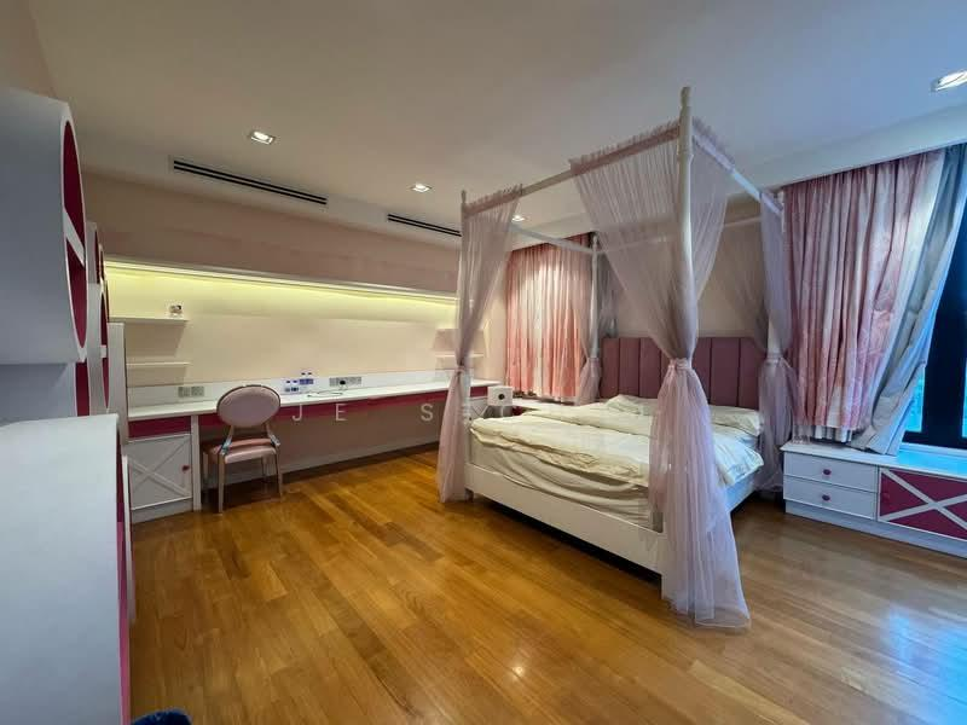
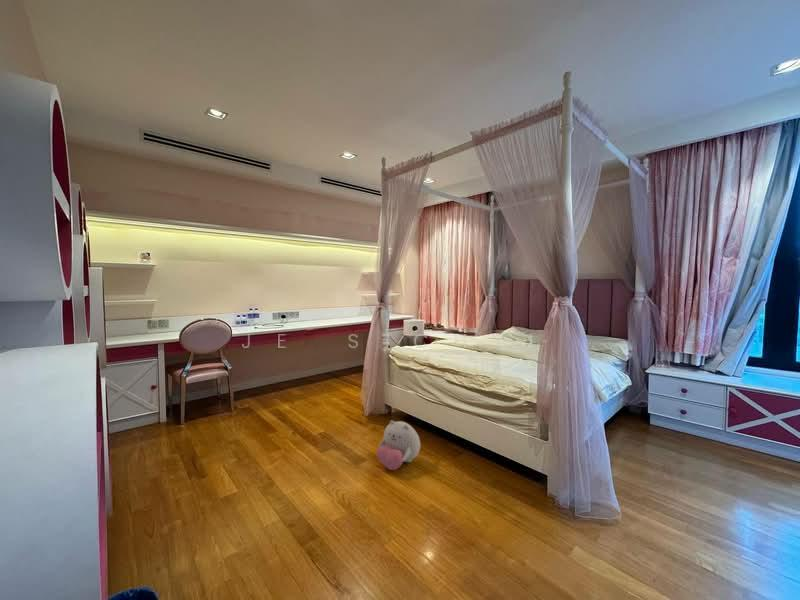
+ plush toy (398, 443)
